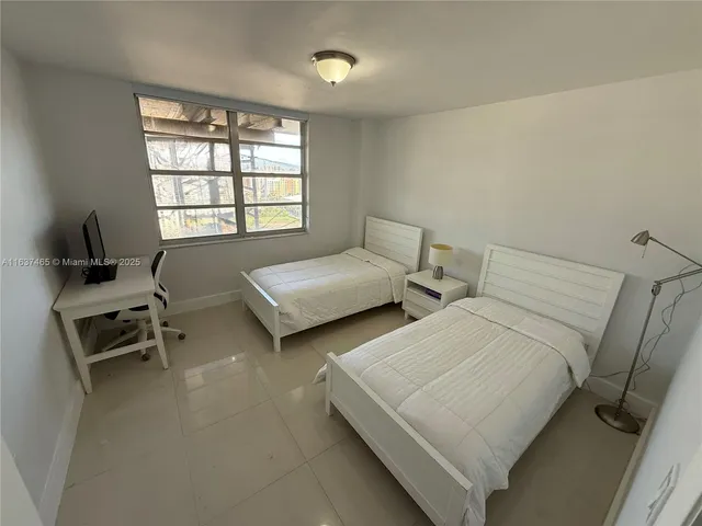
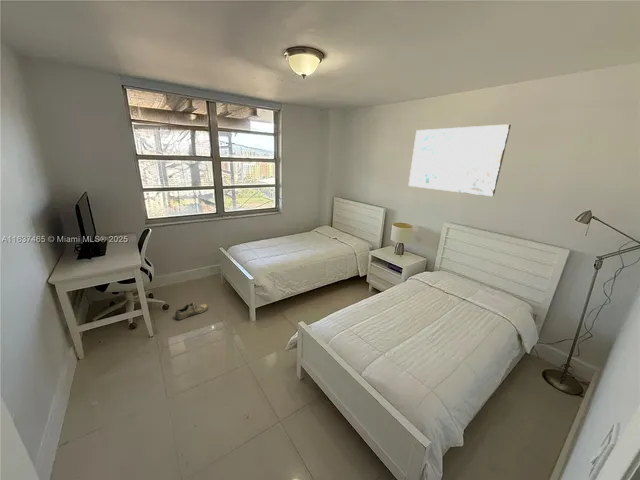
+ shoe (191, 307)
+ wall art (451, 160)
